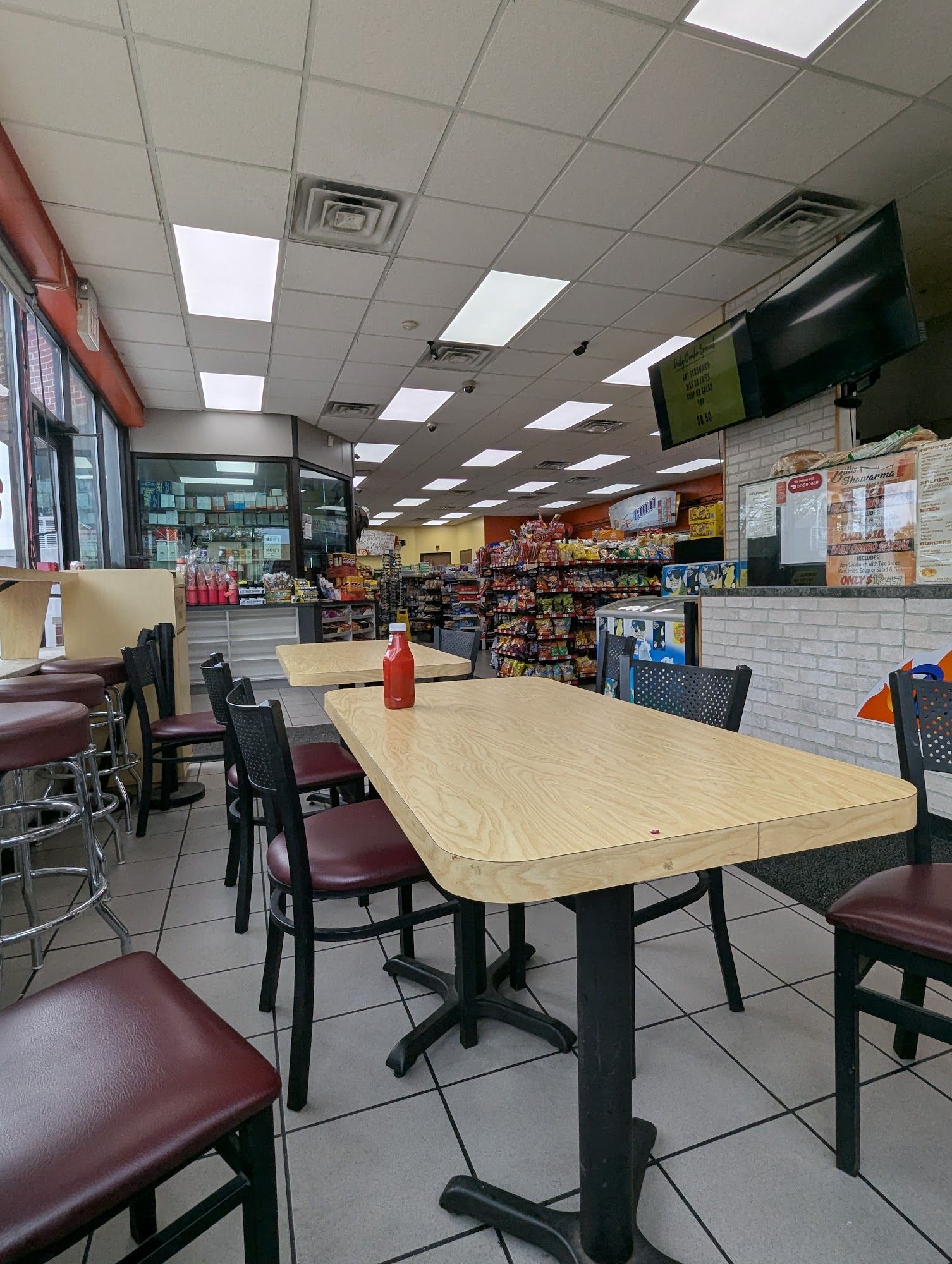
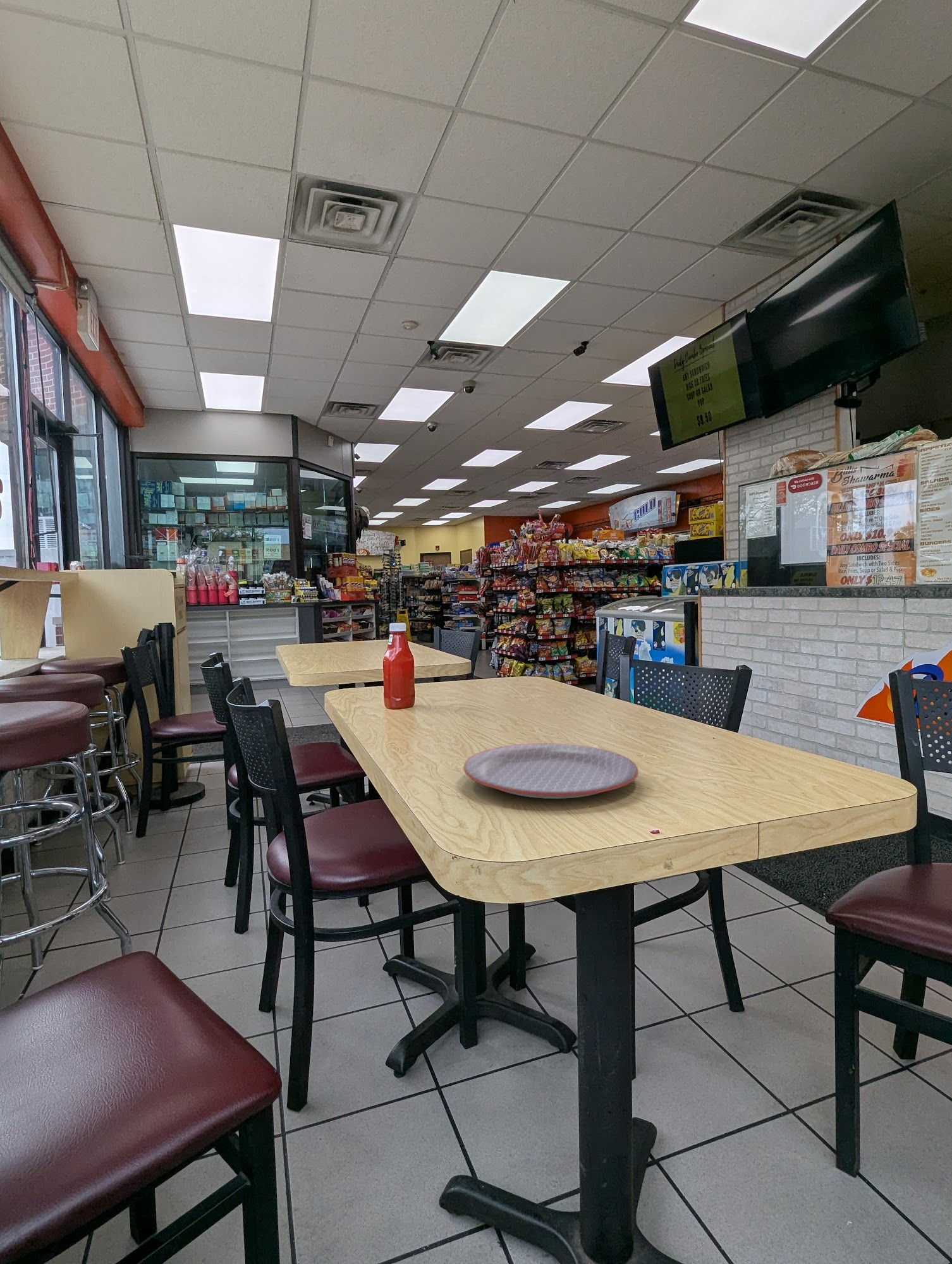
+ plate (549, 771)
